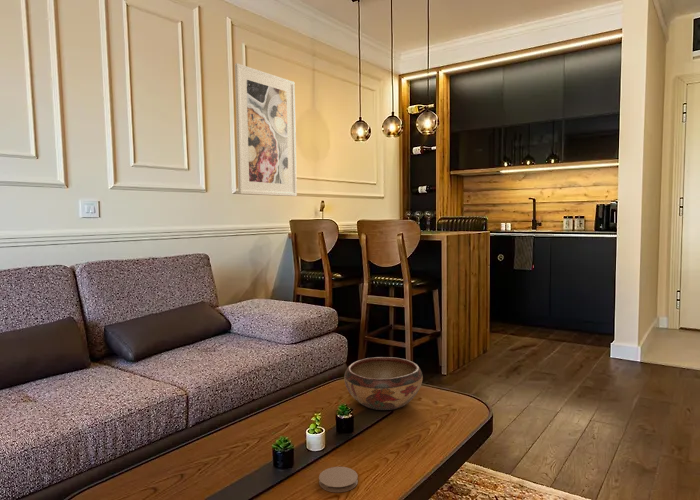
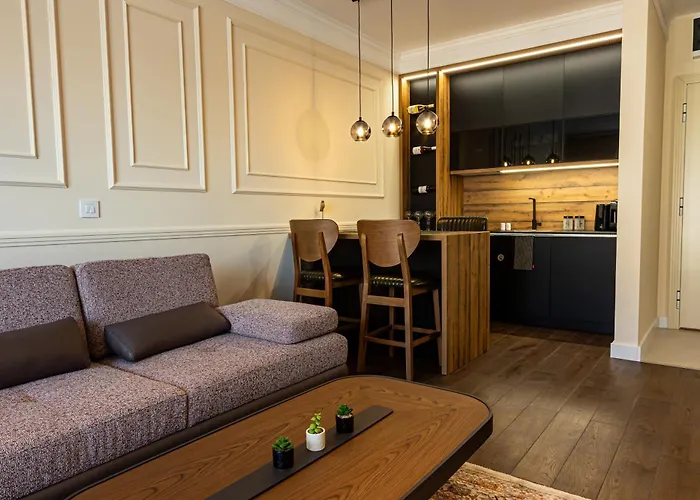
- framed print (268, 134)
- decorative bowl (383, 384)
- coaster (338, 479)
